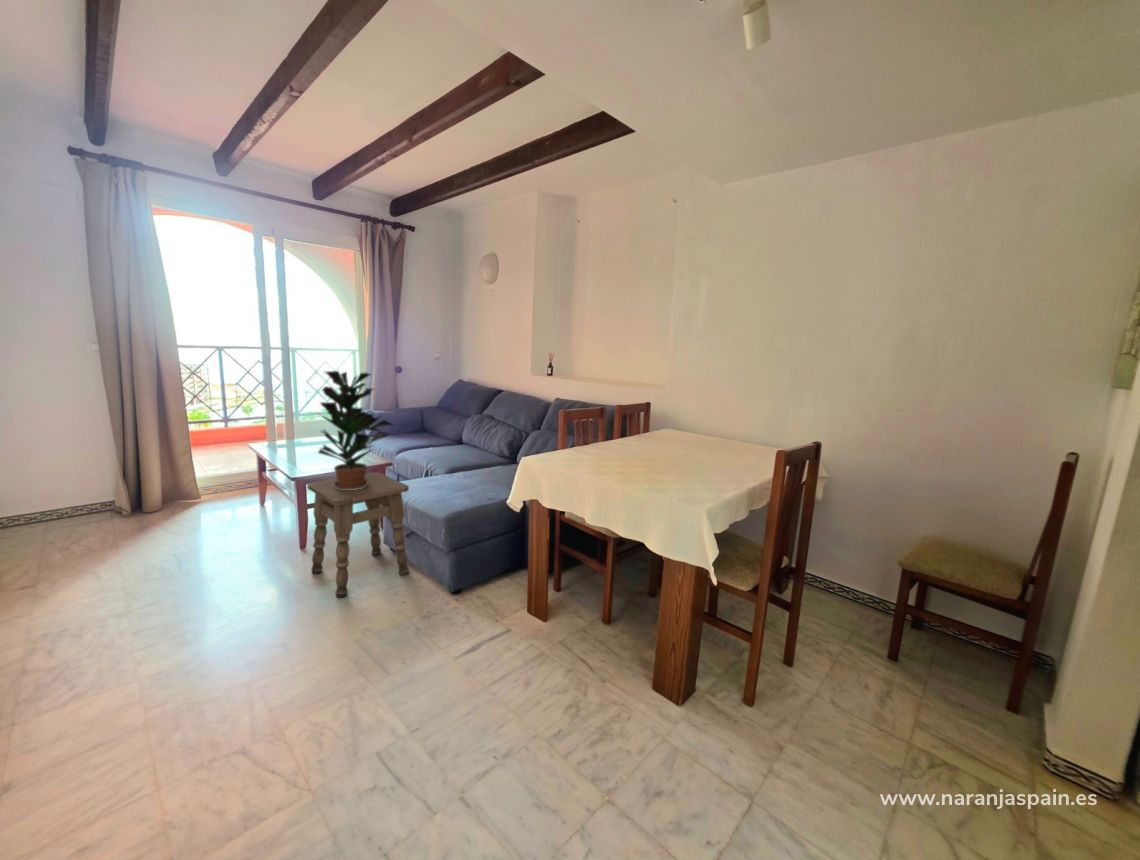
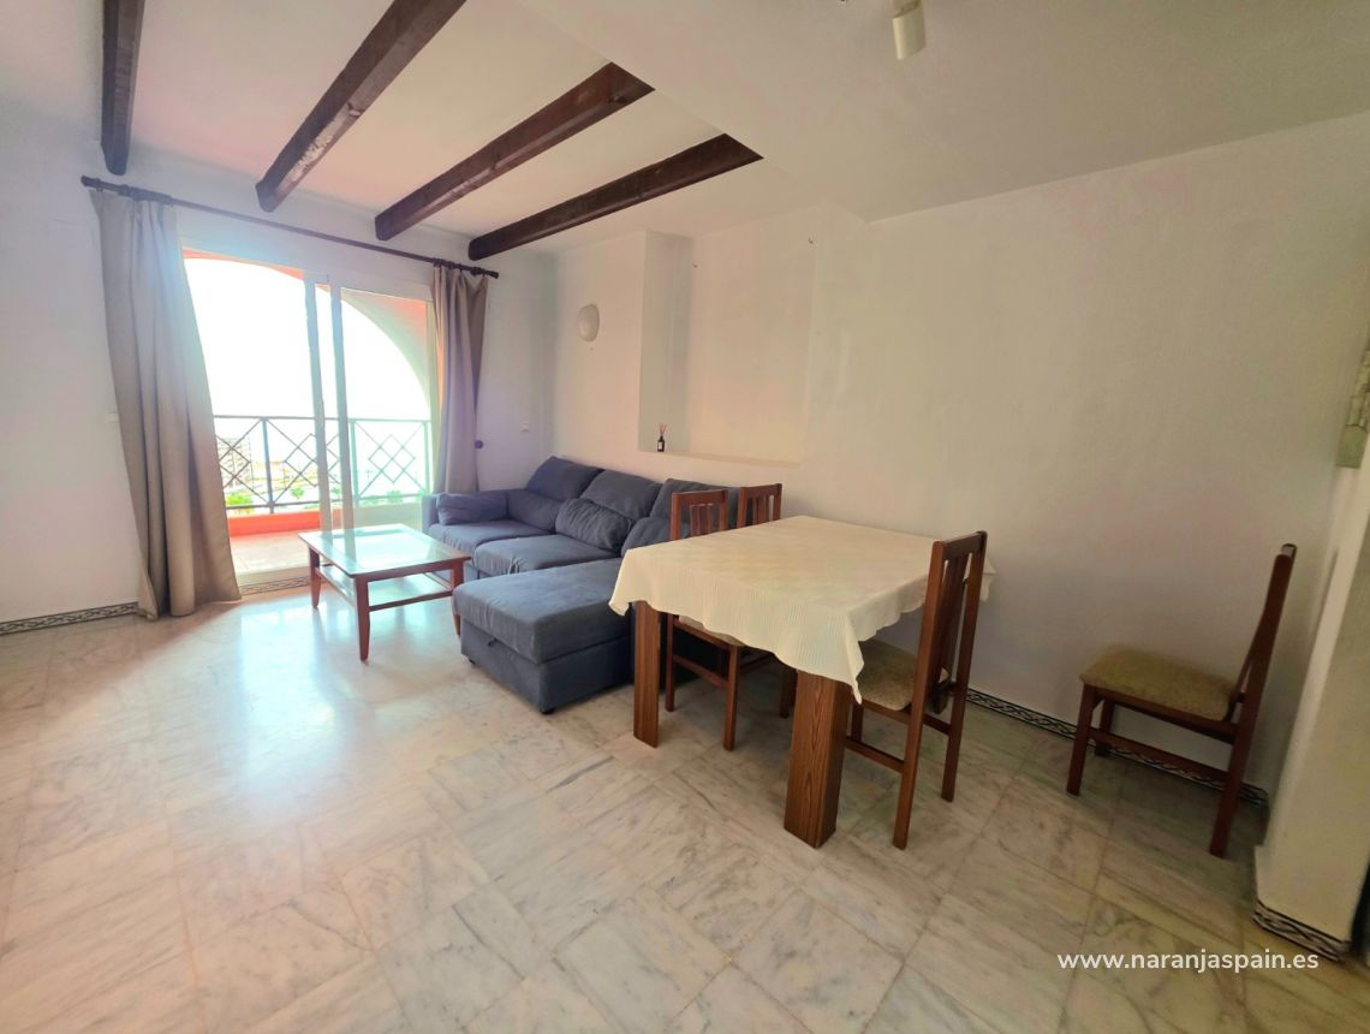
- potted plant (357, 429)
- side table (356, 523)
